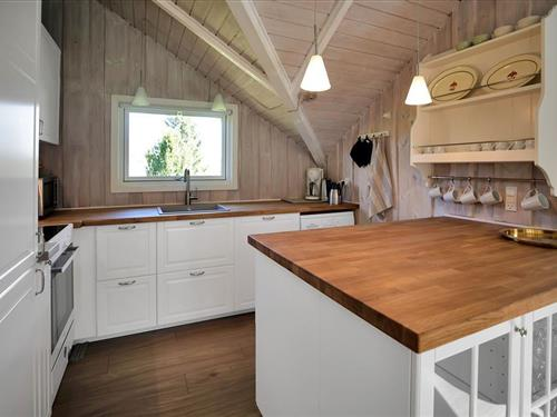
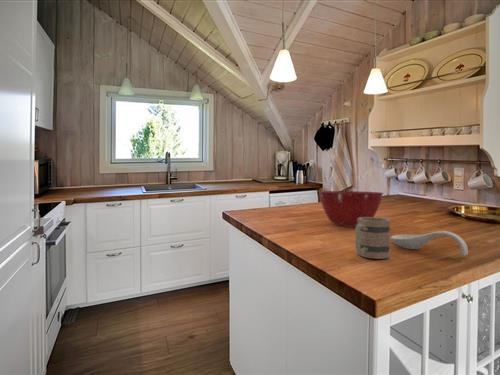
+ mixing bowl (349, 208)
+ mug (369, 237)
+ spoon rest (426, 239)
